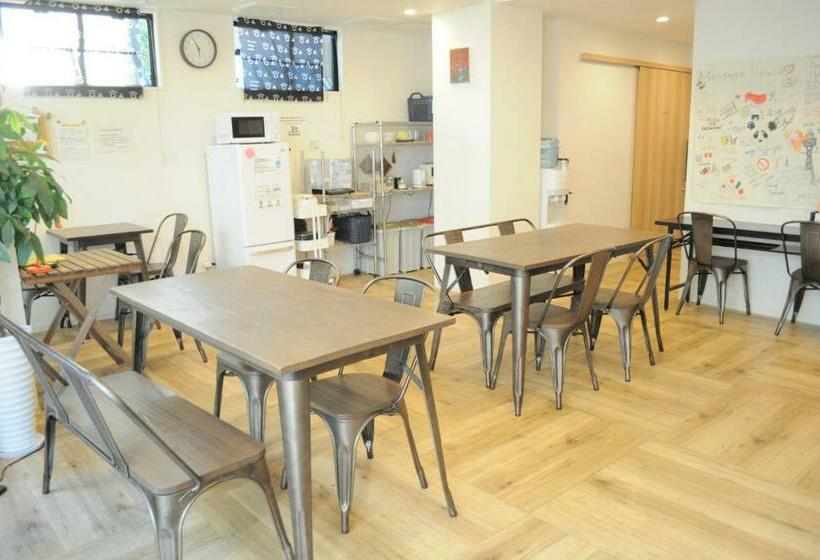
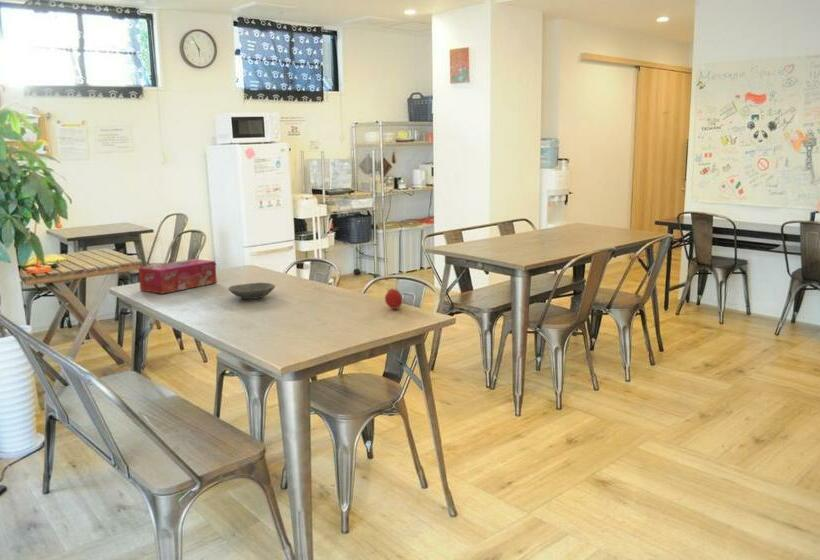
+ fruit (393, 298)
+ bowl (252, 292)
+ tissue box (178, 275)
